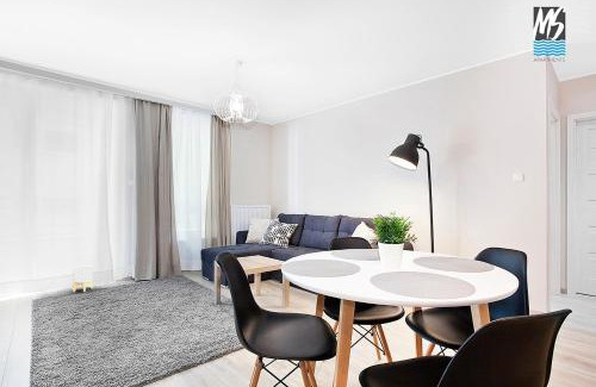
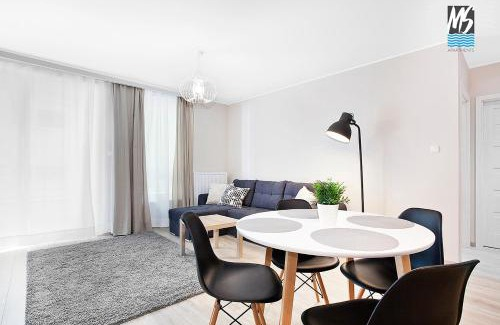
- planter (82, 279)
